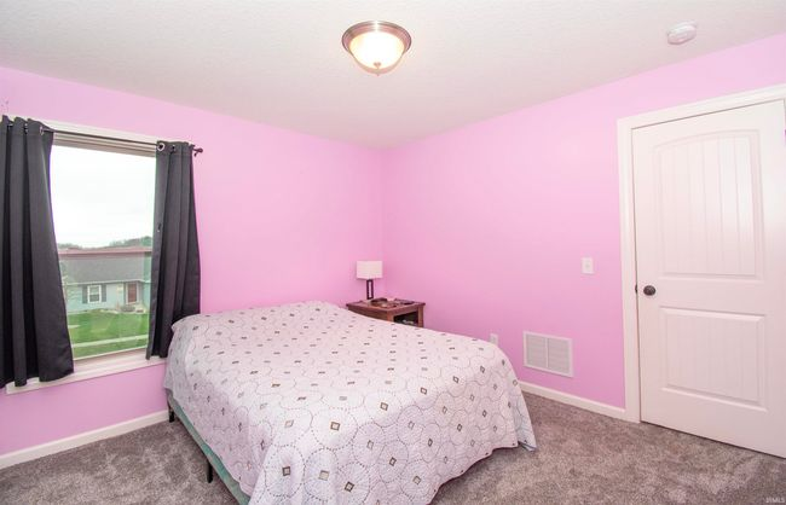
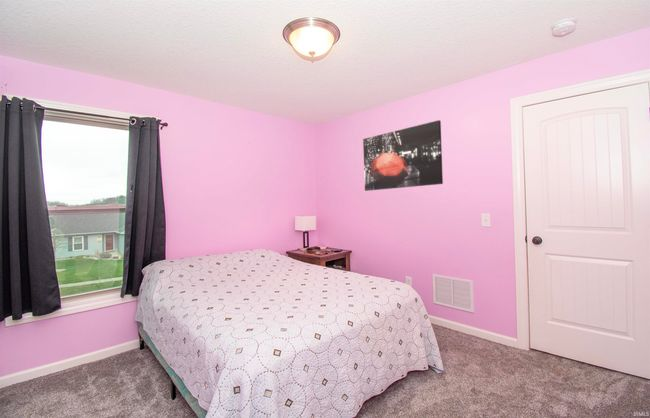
+ wall art (398, 159)
